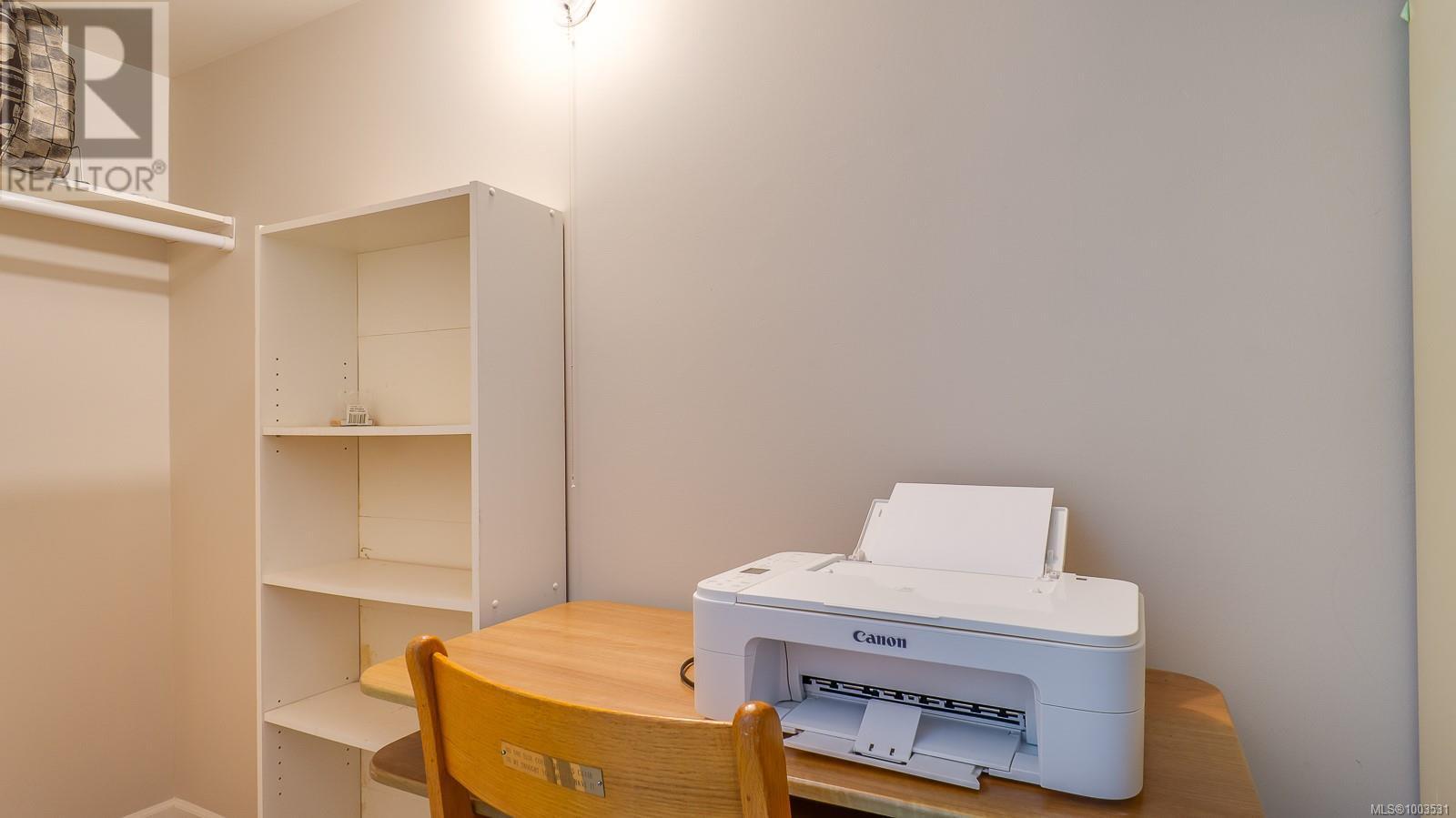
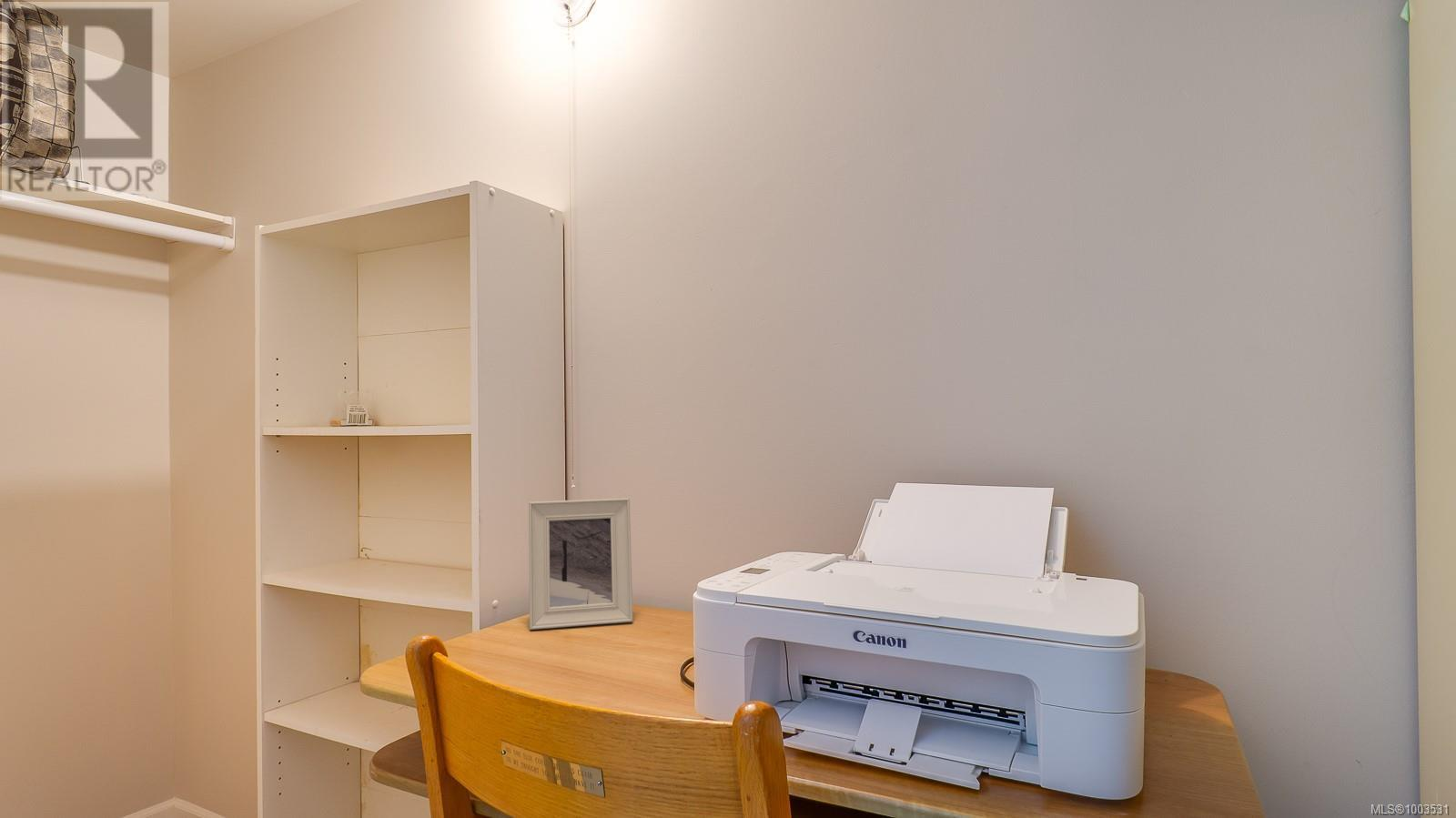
+ picture frame (580, 560)
